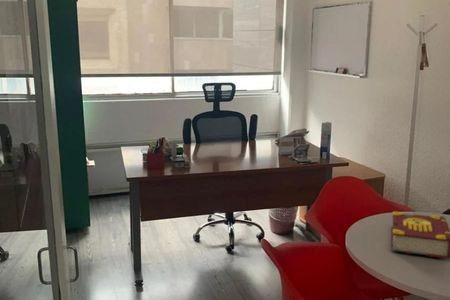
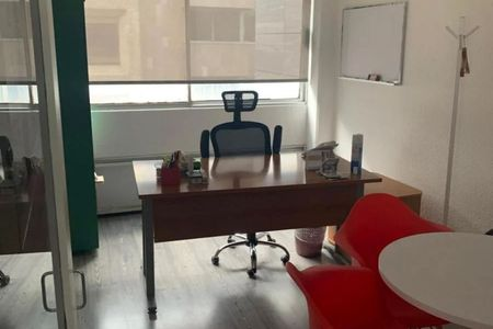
- book (420, 232)
